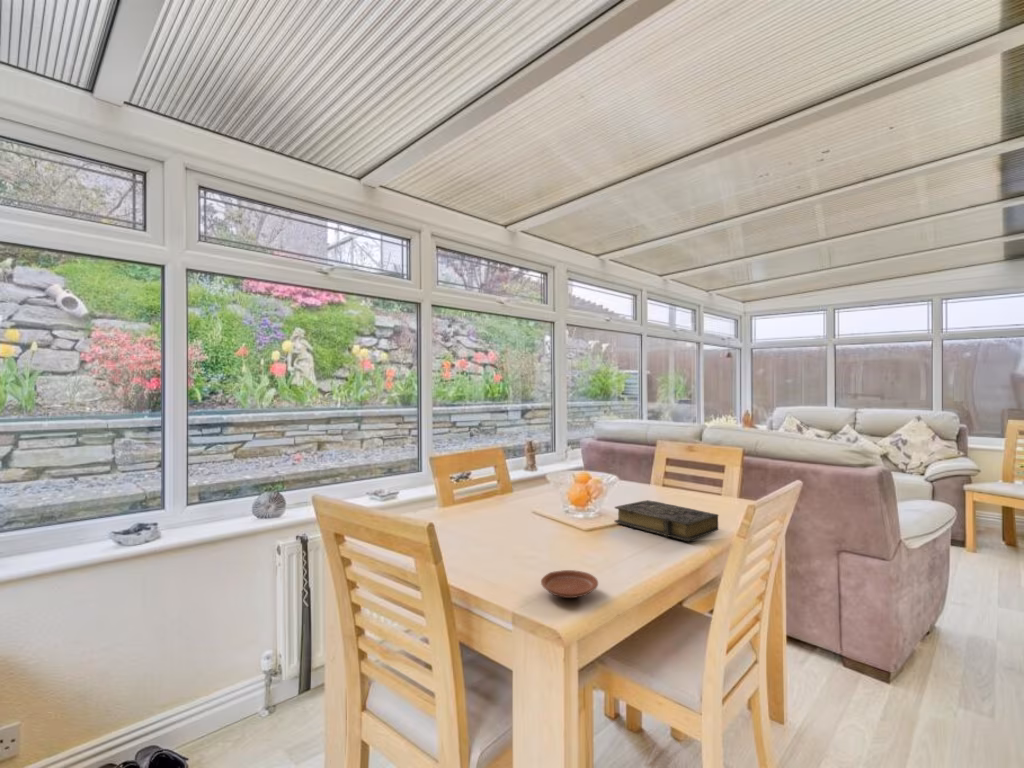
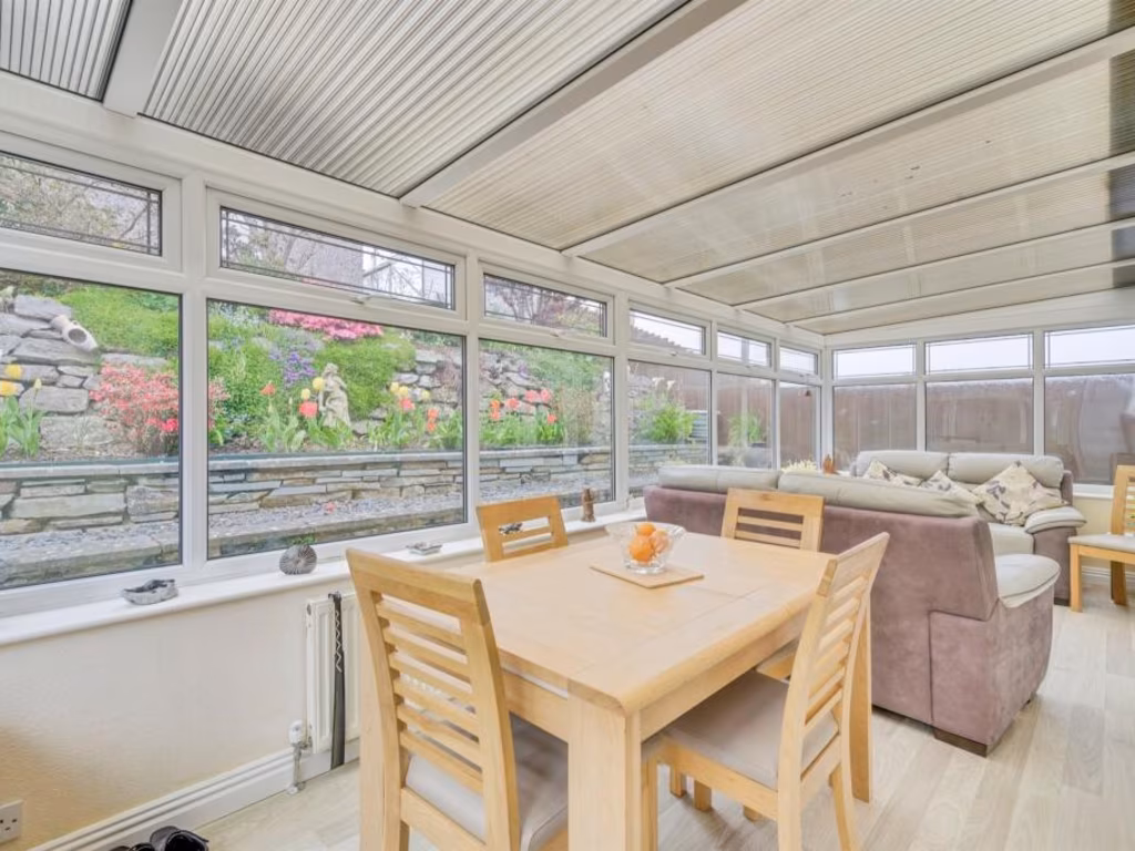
- book (665, 518)
- plate (569, 587)
